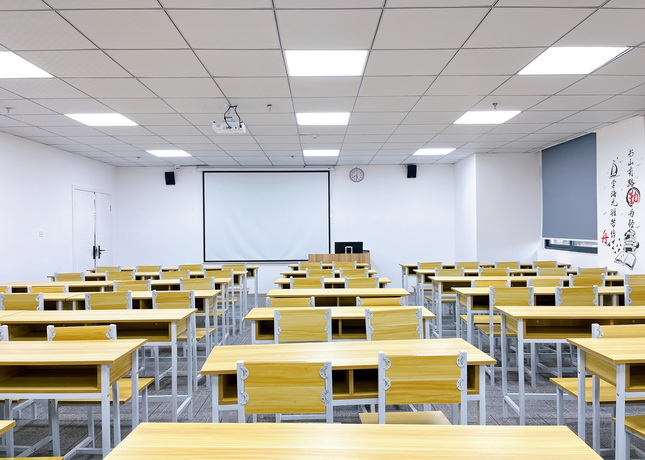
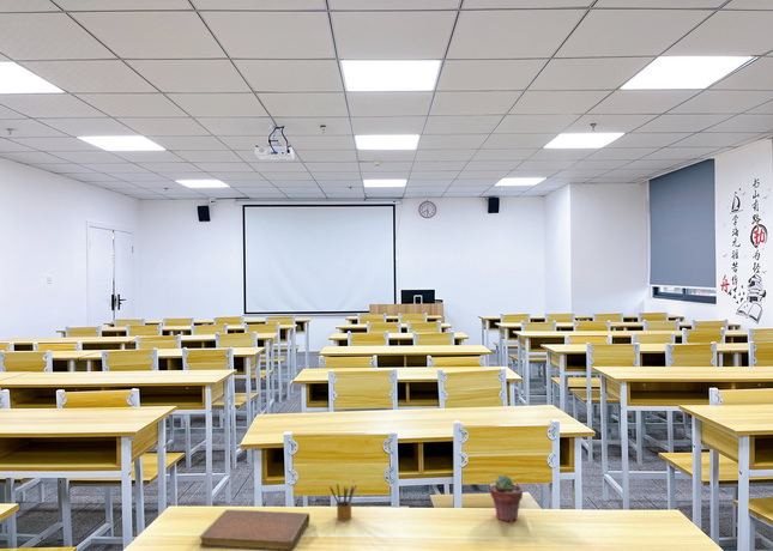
+ potted succulent (506, 496)
+ pencil box (343, 501)
+ notebook (256, 528)
